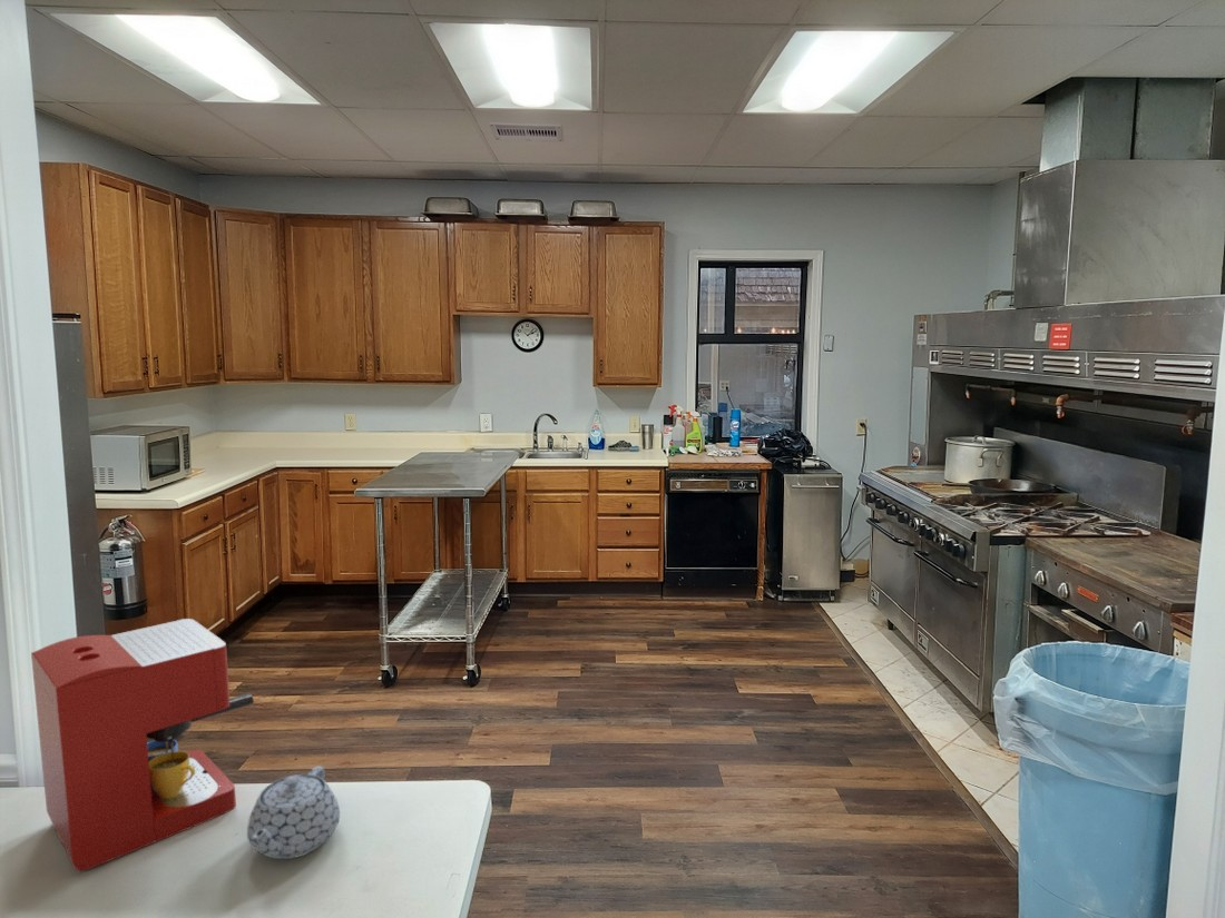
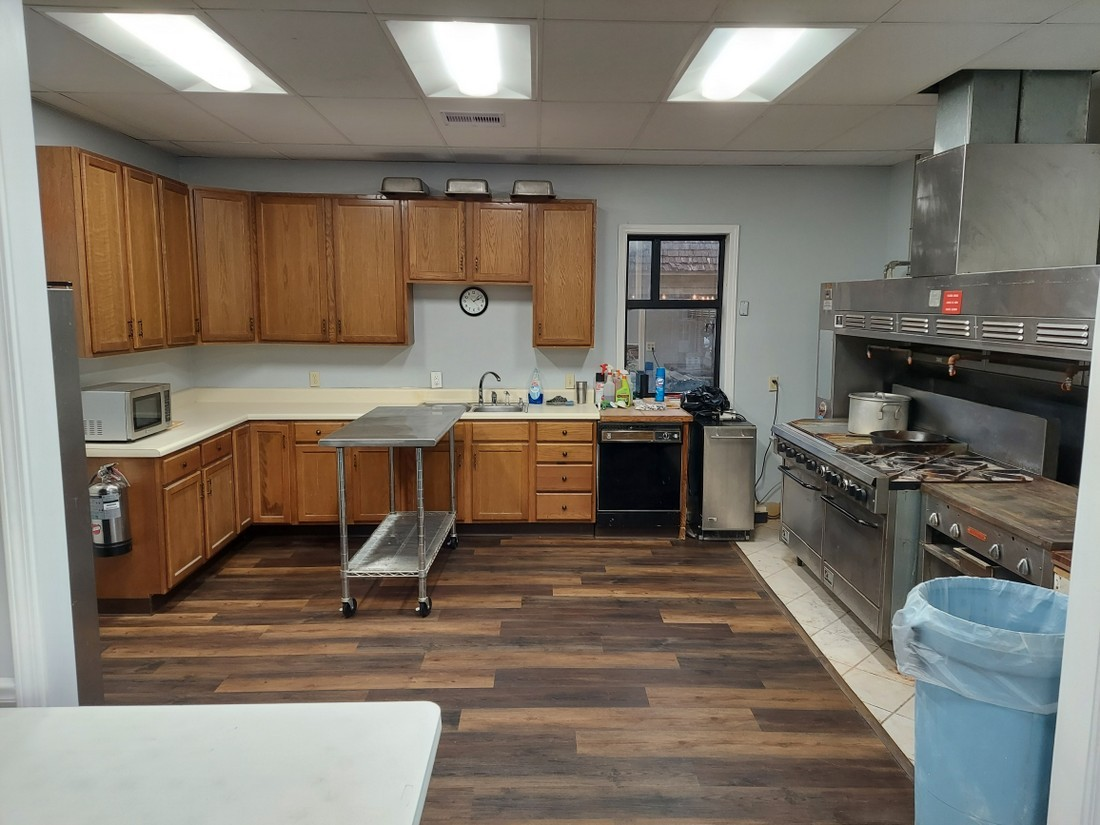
- coffee maker (135, 730)
- teapot (291, 811)
